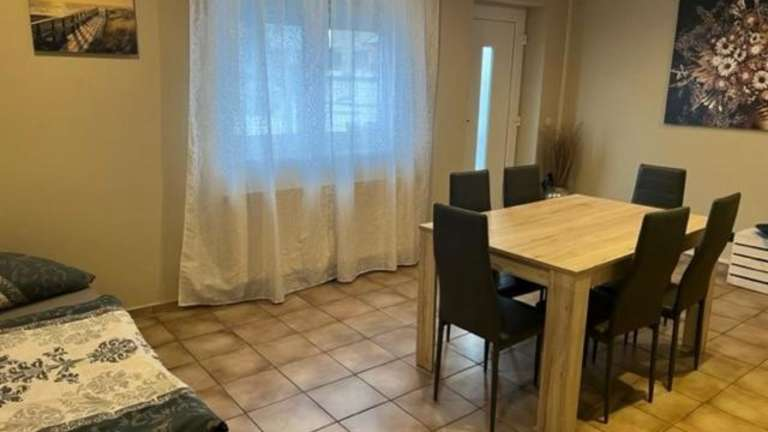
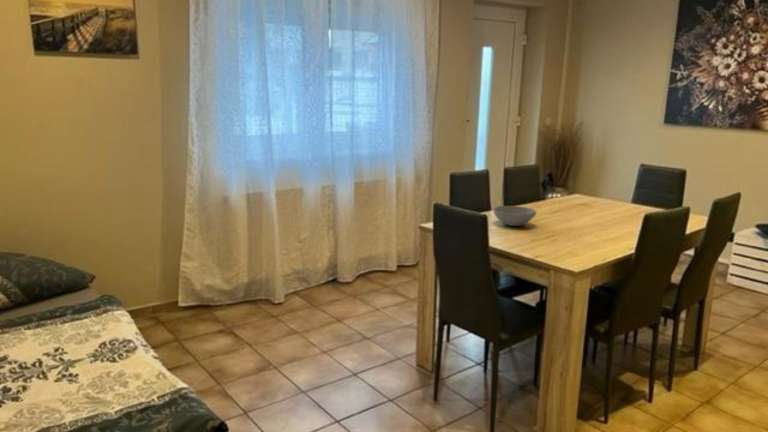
+ bowl (514, 217)
